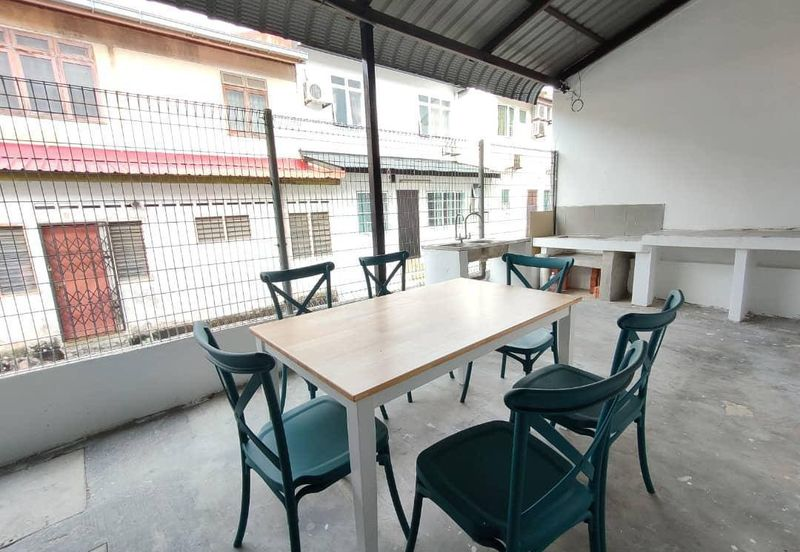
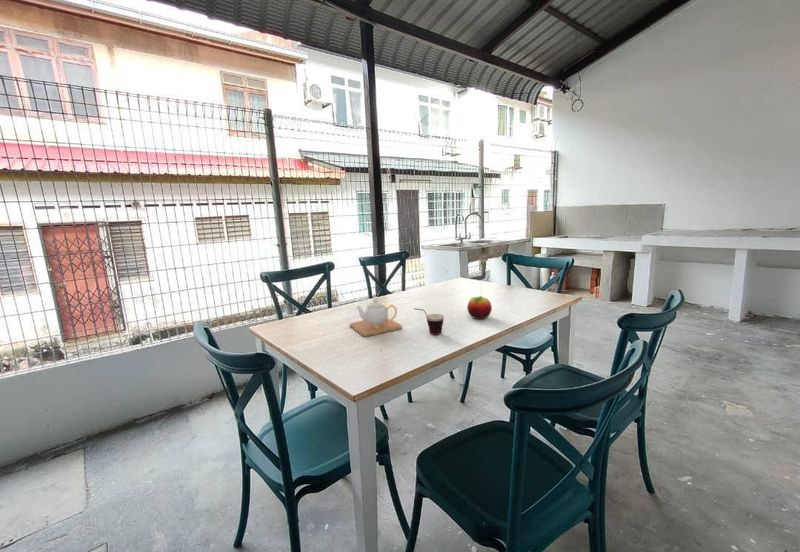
+ cup (428, 320)
+ fruit (479, 306)
+ teapot (374, 312)
